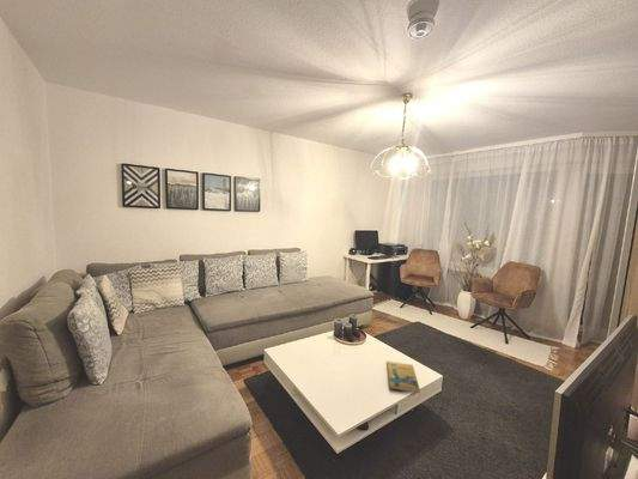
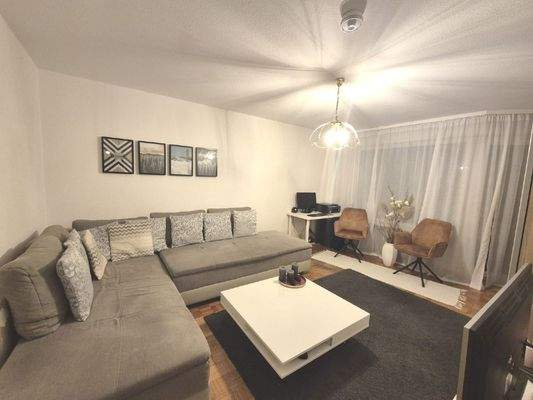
- booklet (401, 375)
